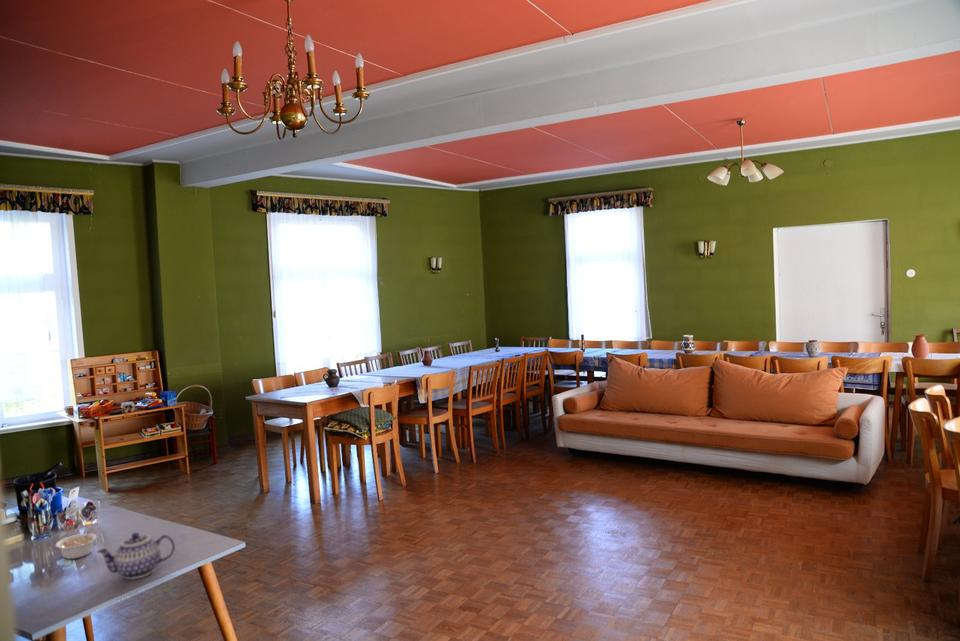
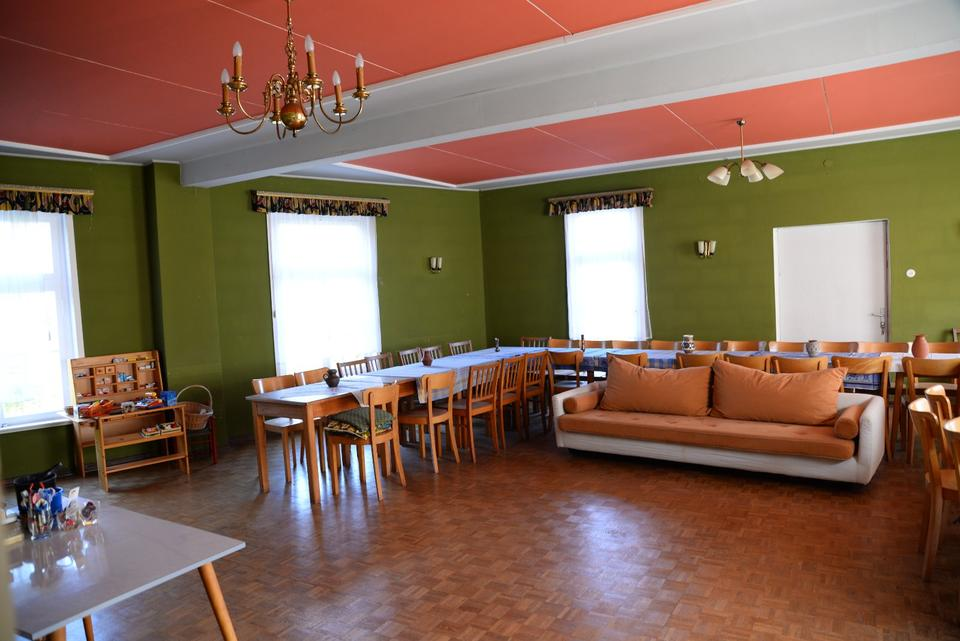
- legume (76, 545)
- teapot (136, 553)
